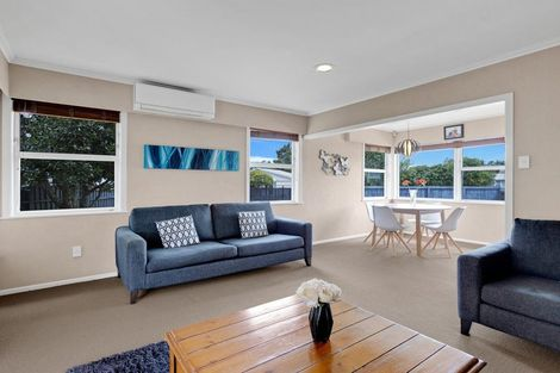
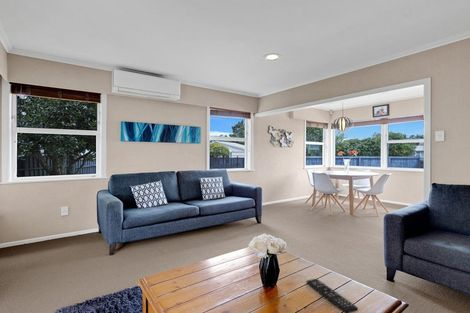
+ remote control (329, 293)
